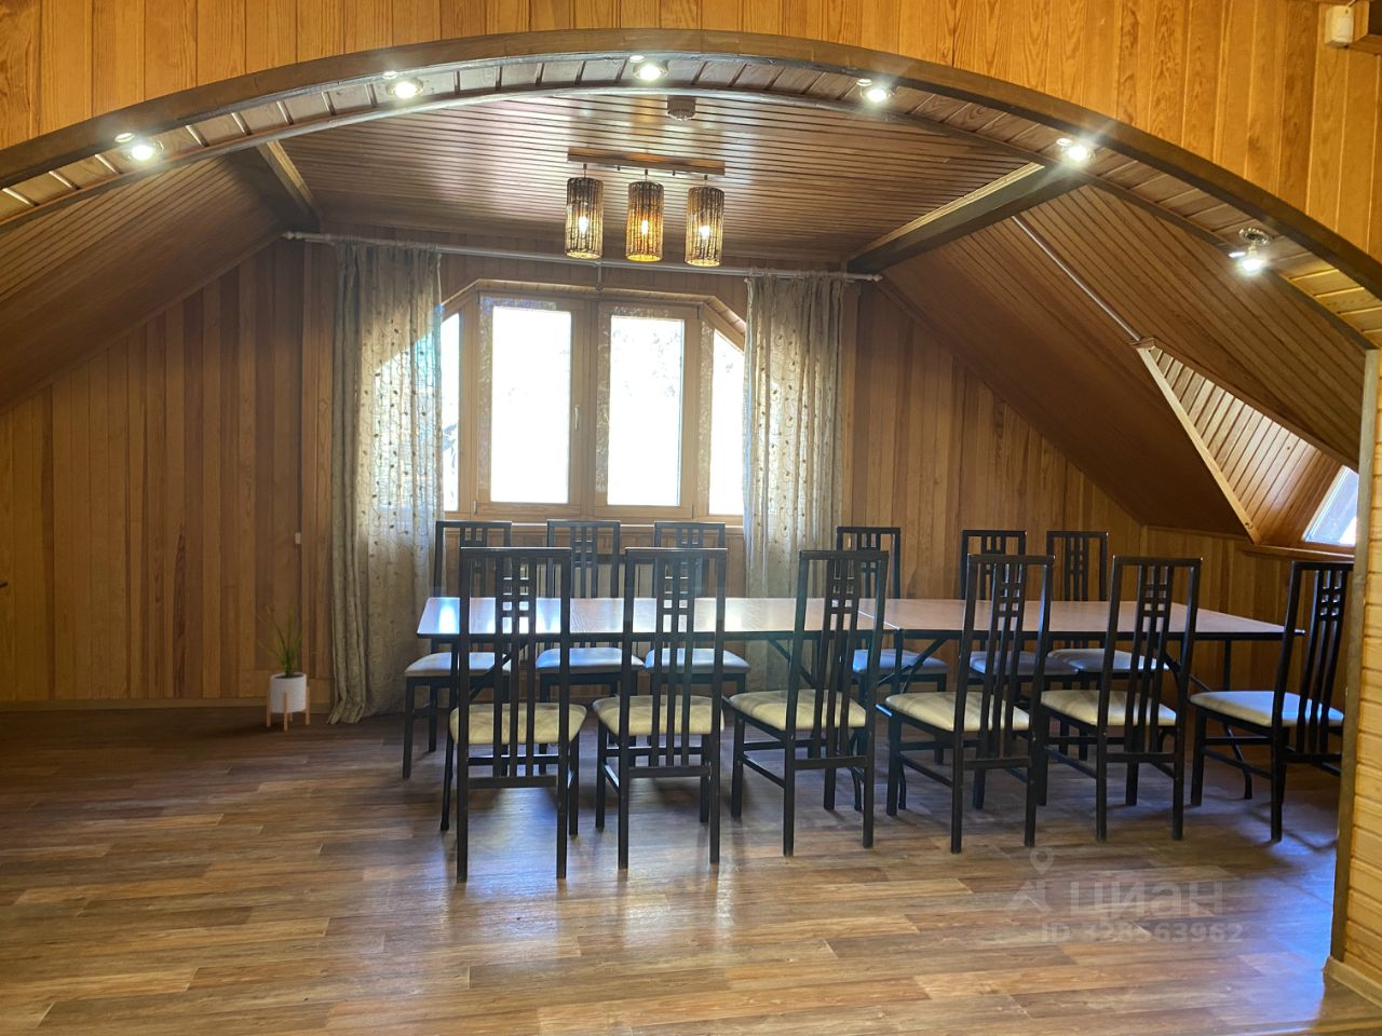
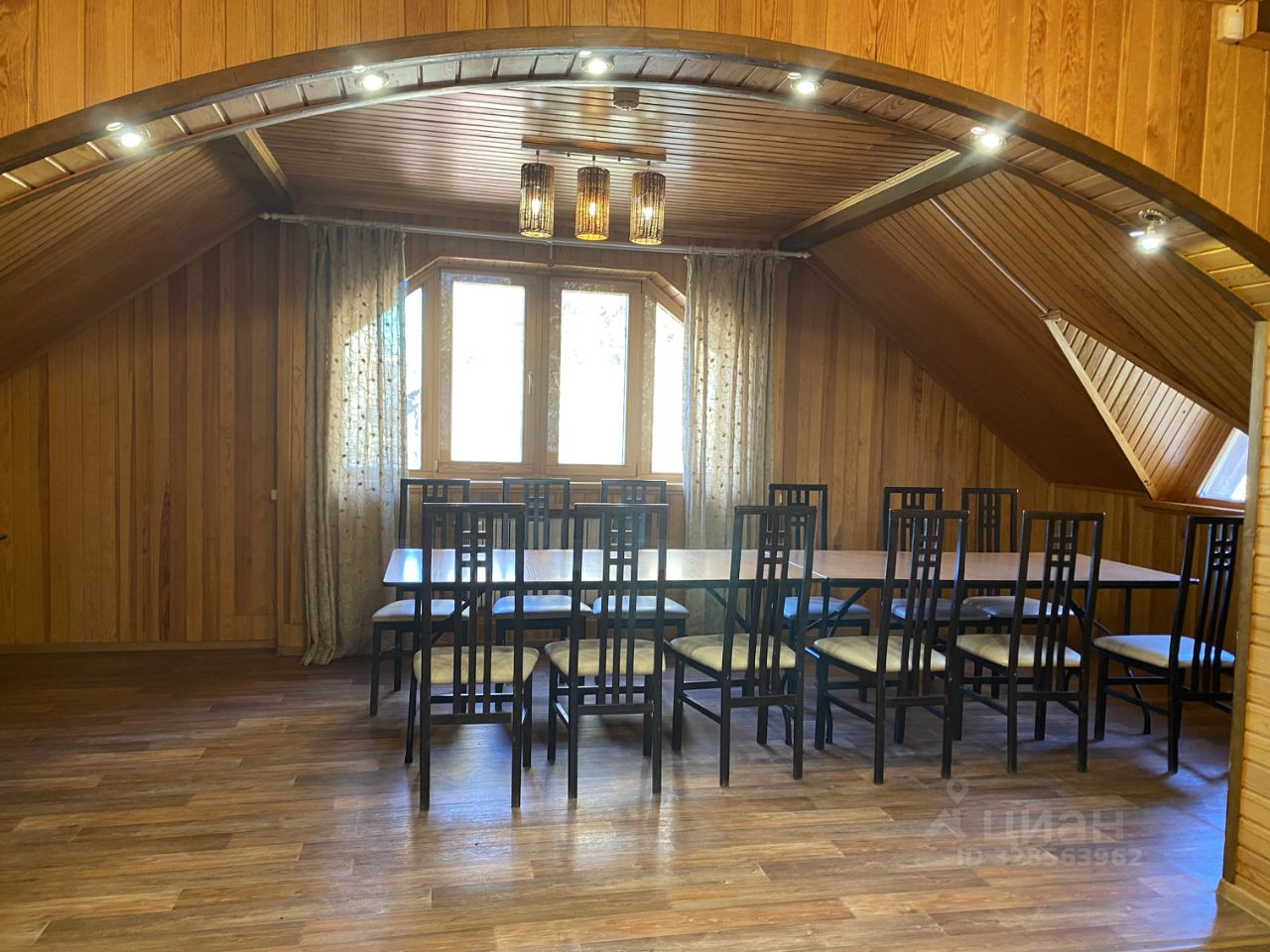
- house plant (289, 659)
